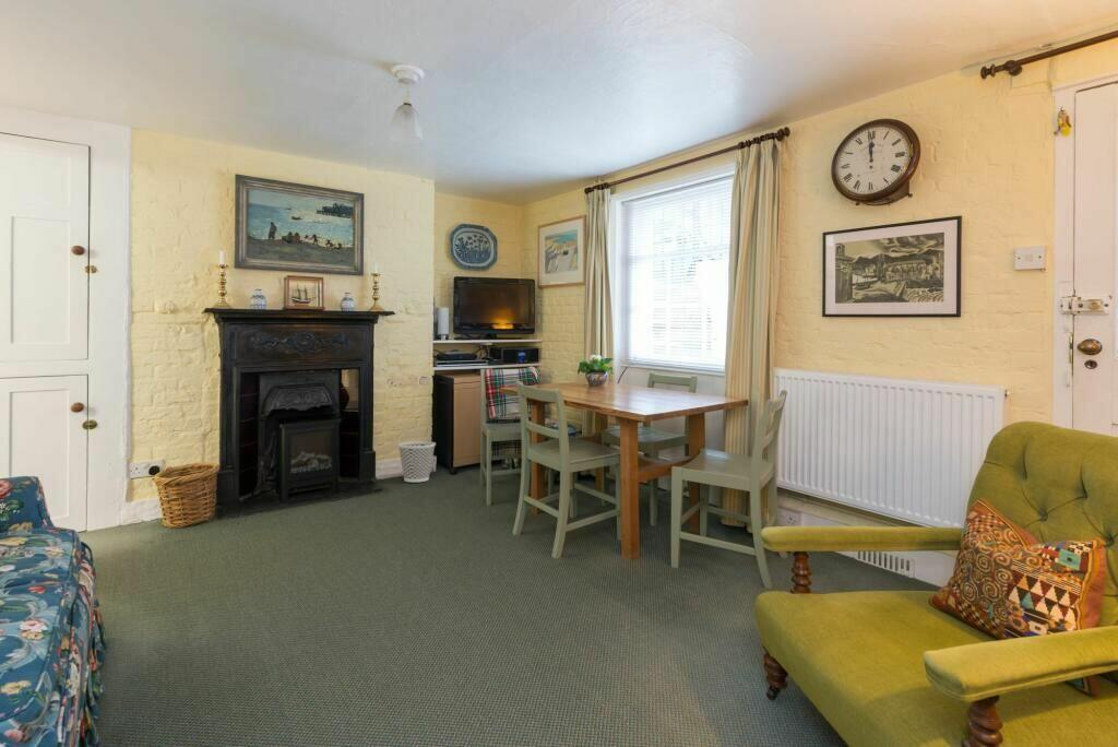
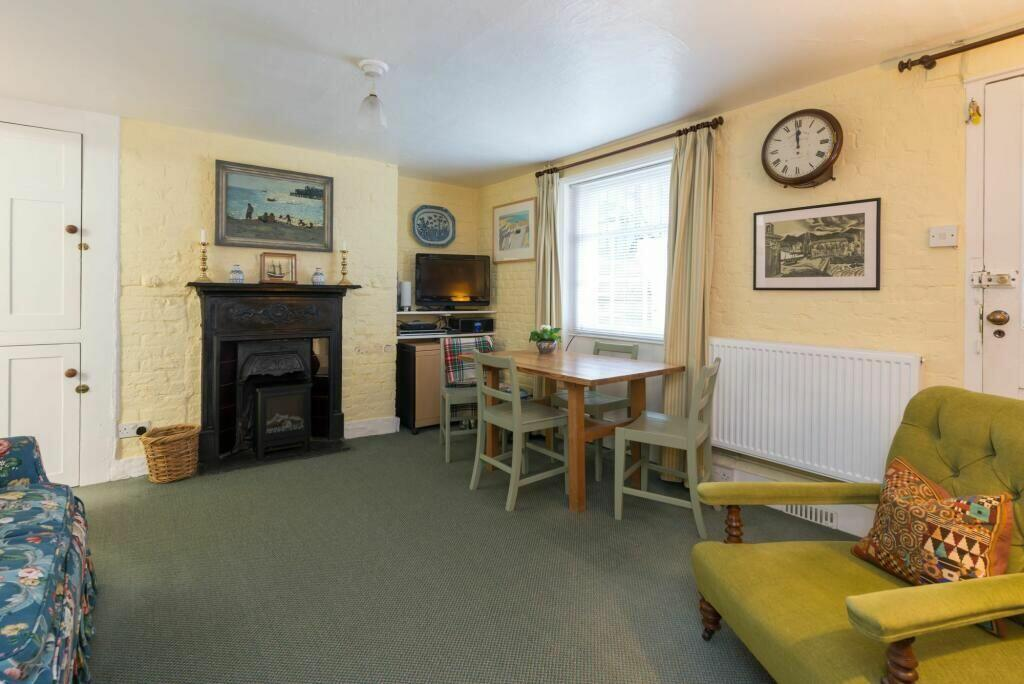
- wastebasket (416, 461)
